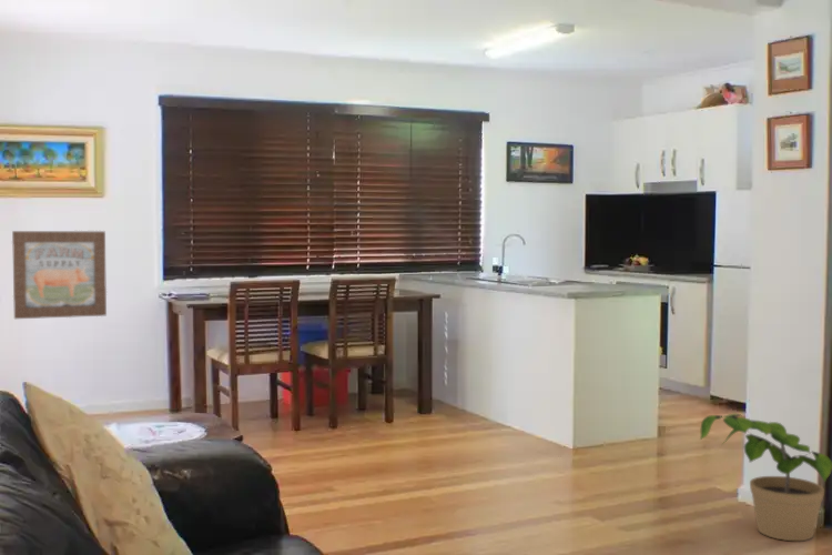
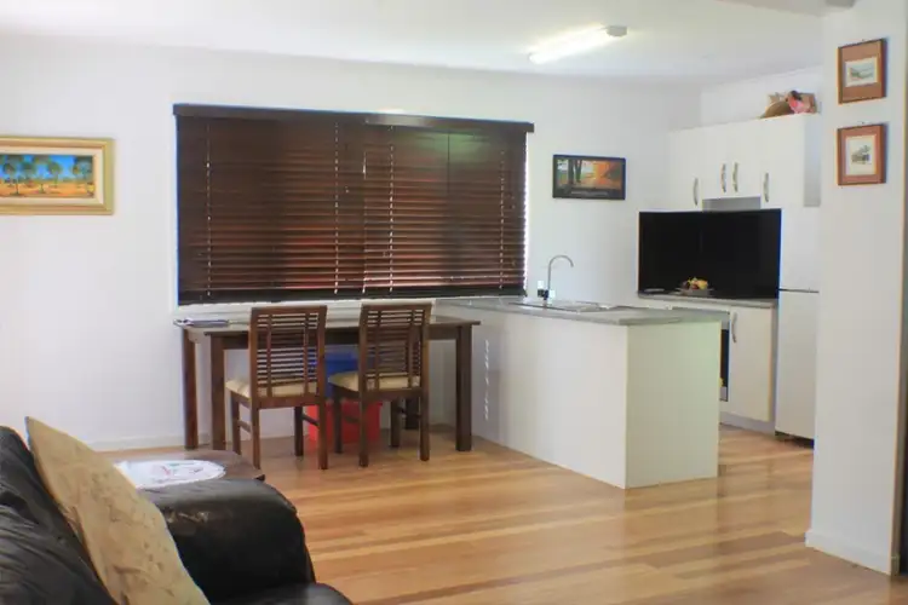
- wall art (60, 274)
- potted plant (755, 477)
